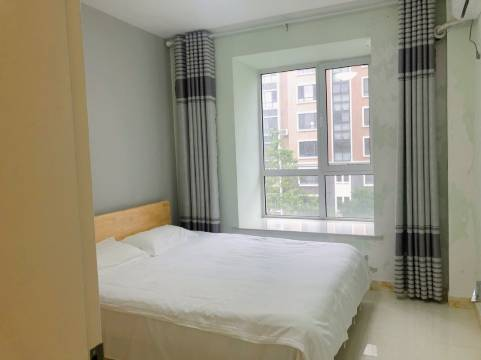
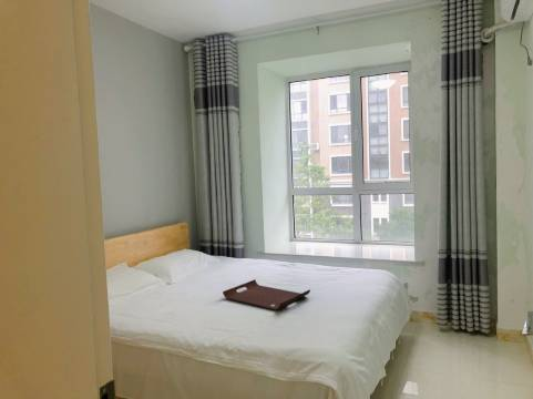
+ serving tray (266, 294)
